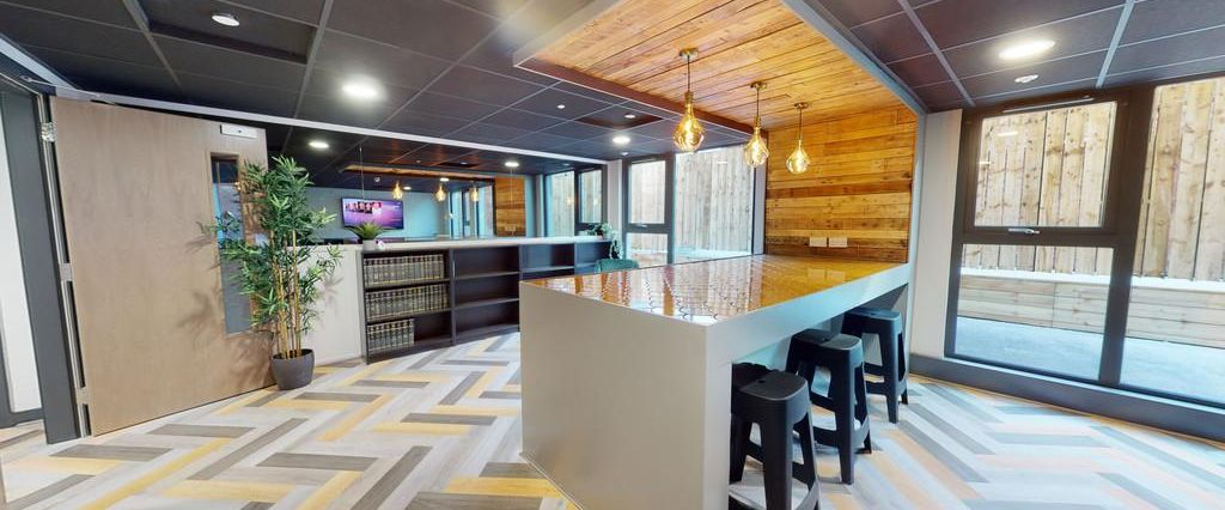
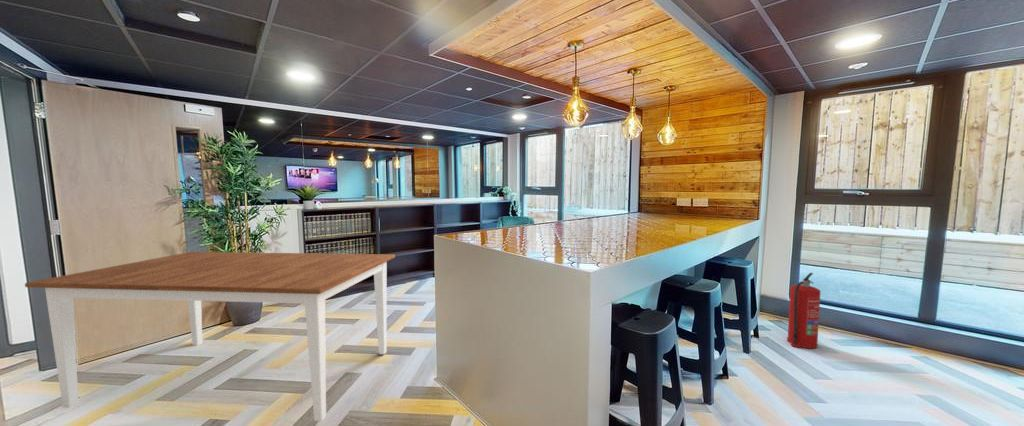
+ fire extinguisher (803, 309)
+ dining table (244, 301)
